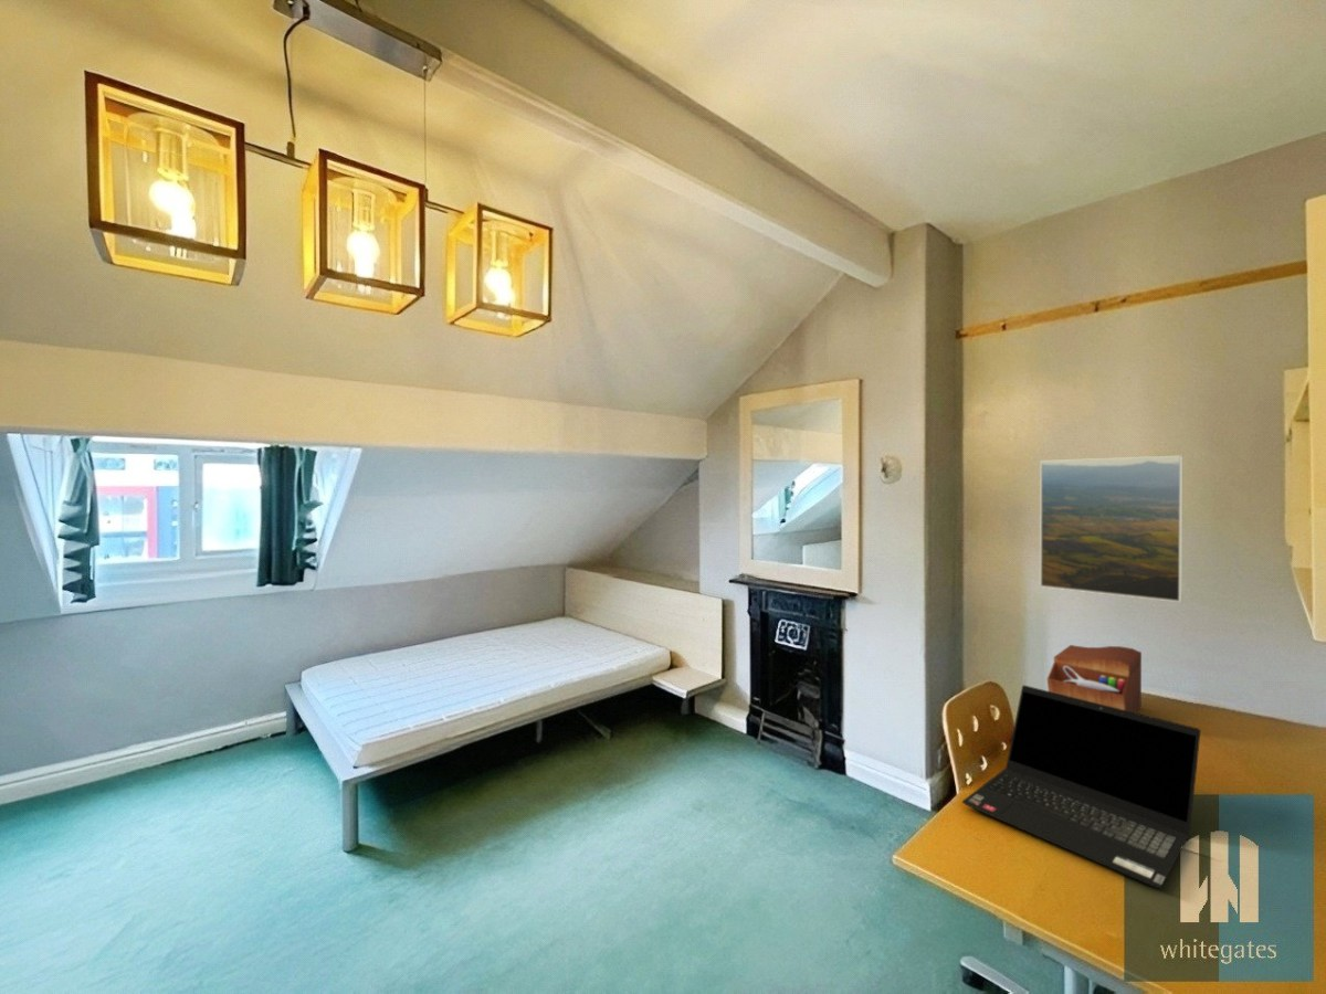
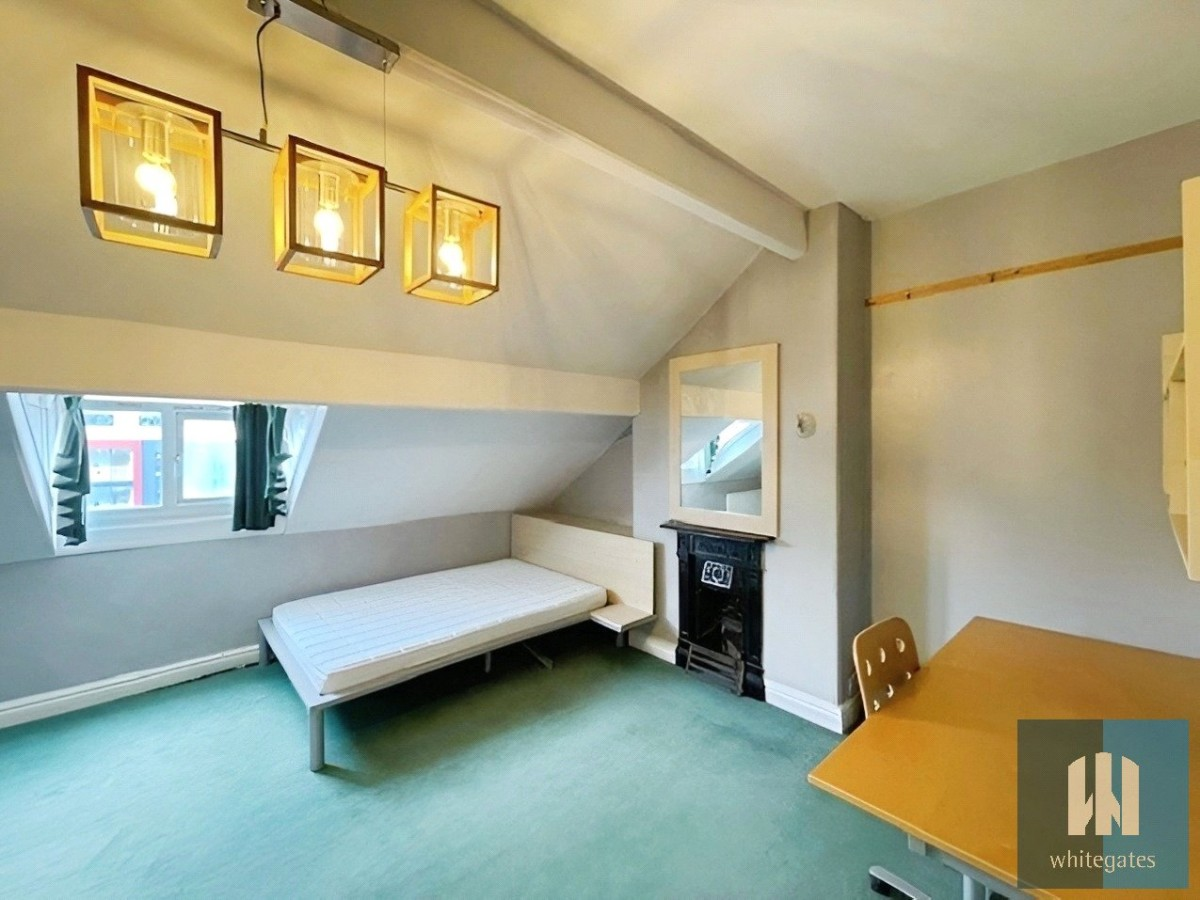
- laptop computer (1077, 769)
- sewing box (1092, 679)
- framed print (1105, 526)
